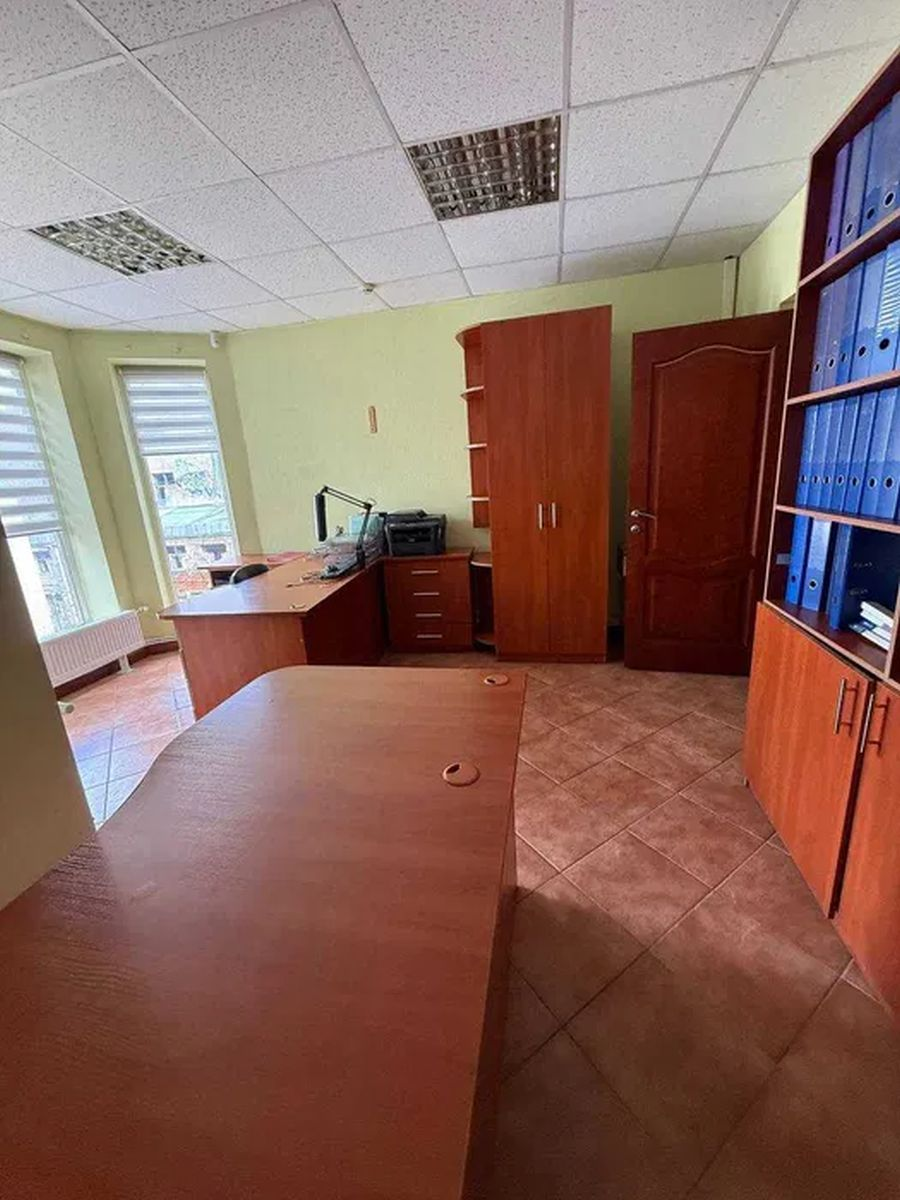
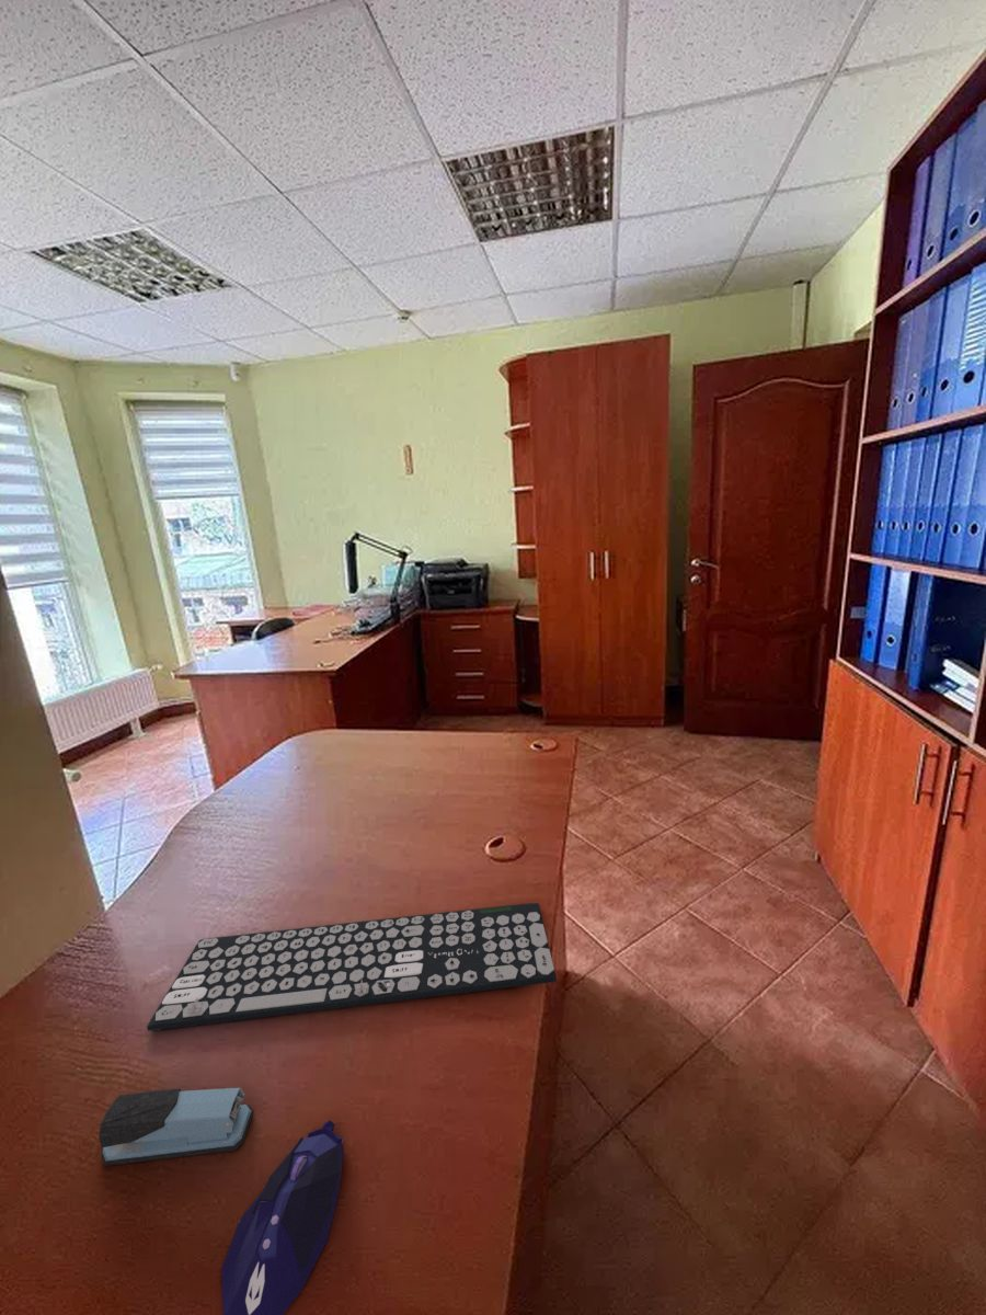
+ keyboard (365, 956)
+ computer mouse (286, 1199)
+ stapler (173, 1119)
